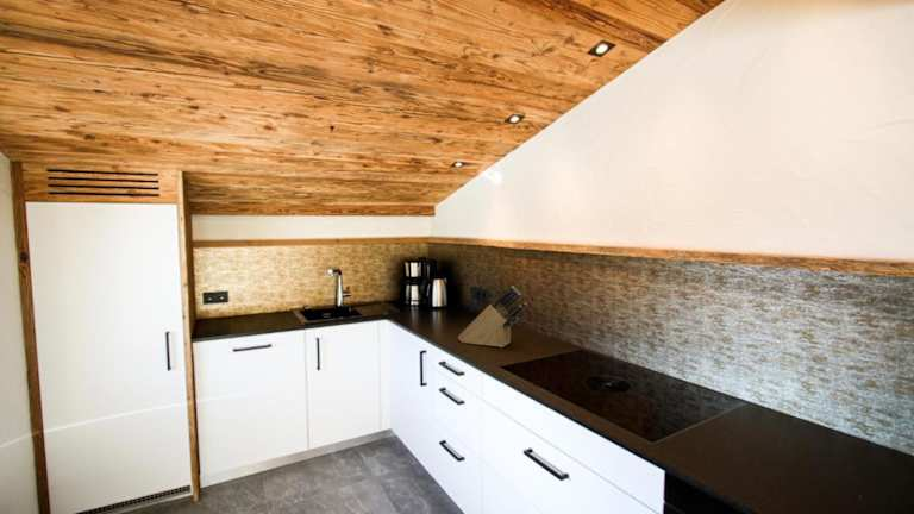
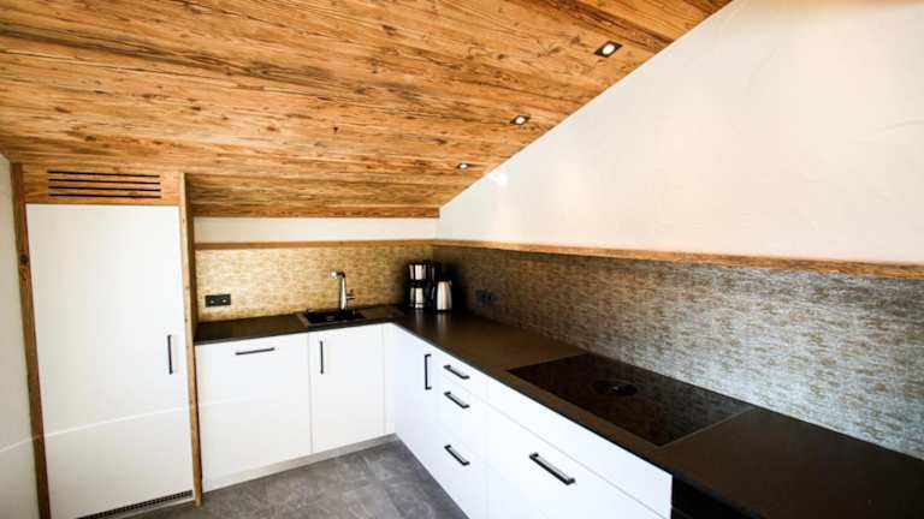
- knife block (492, 314)
